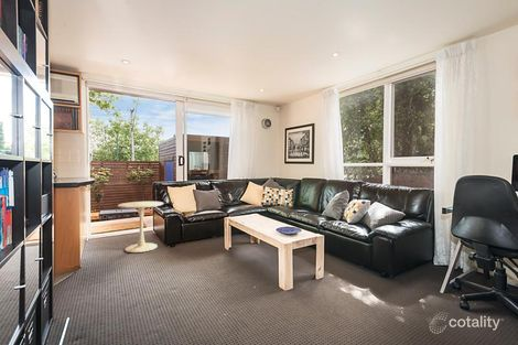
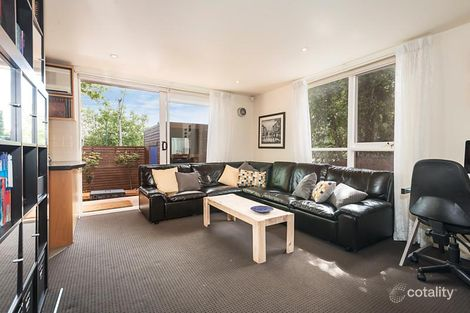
- side table (141, 225)
